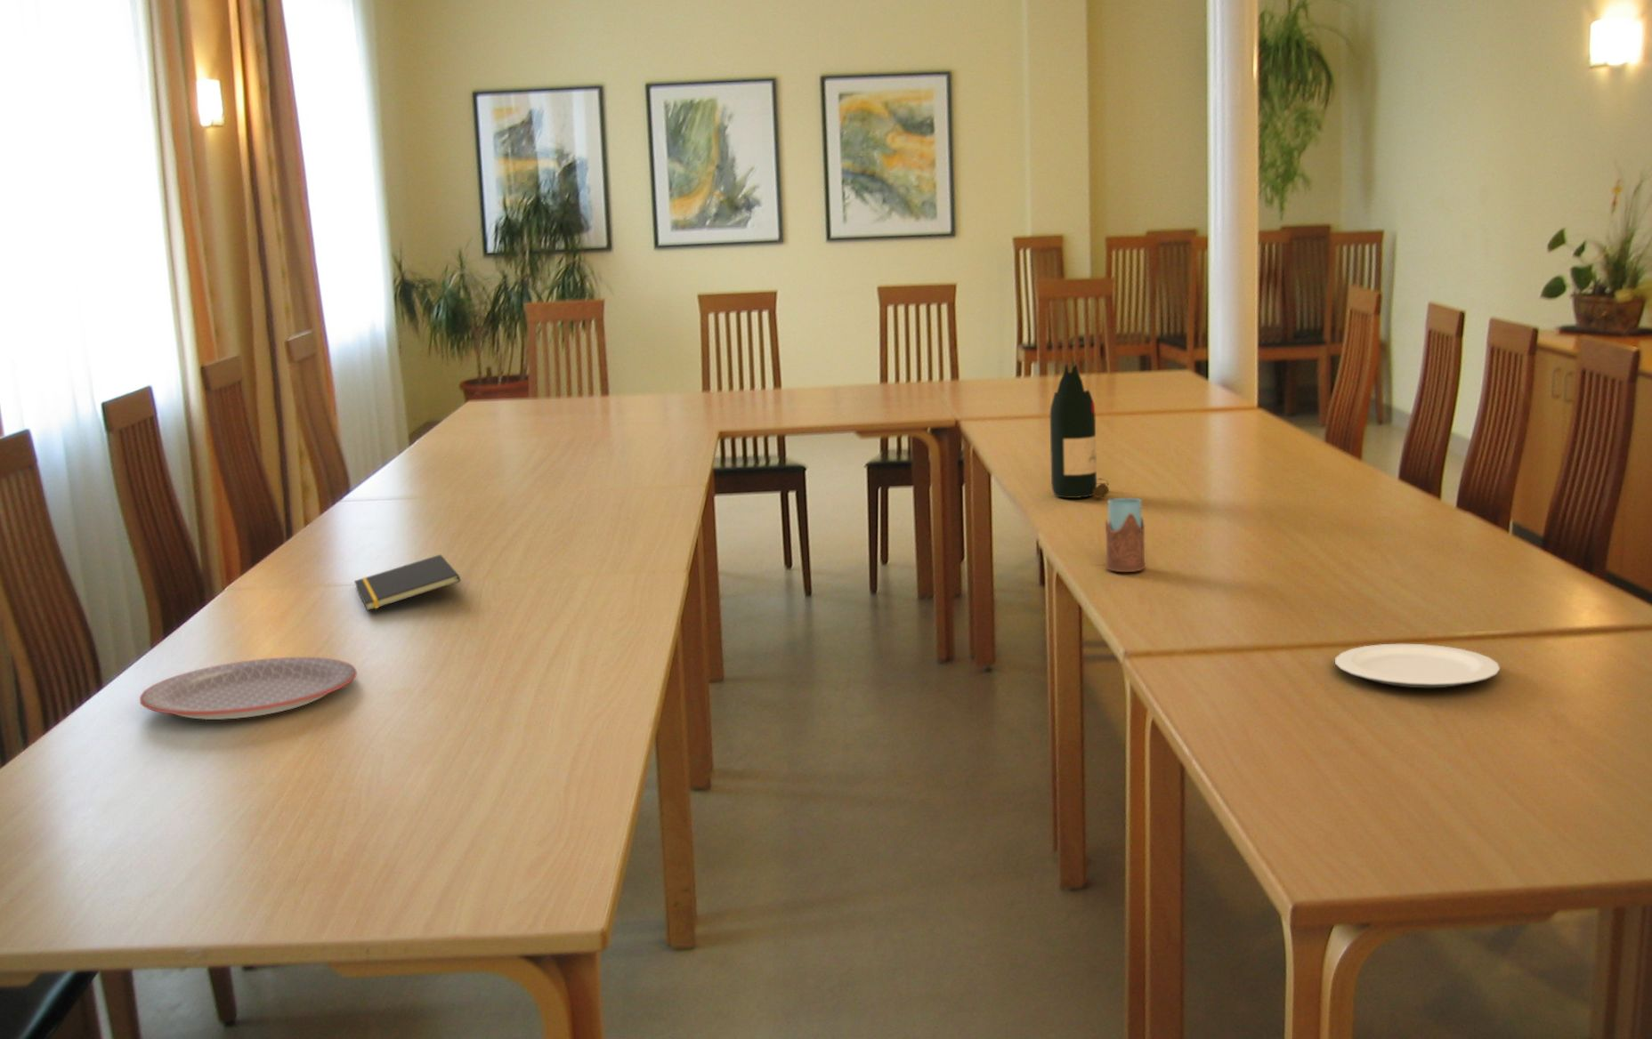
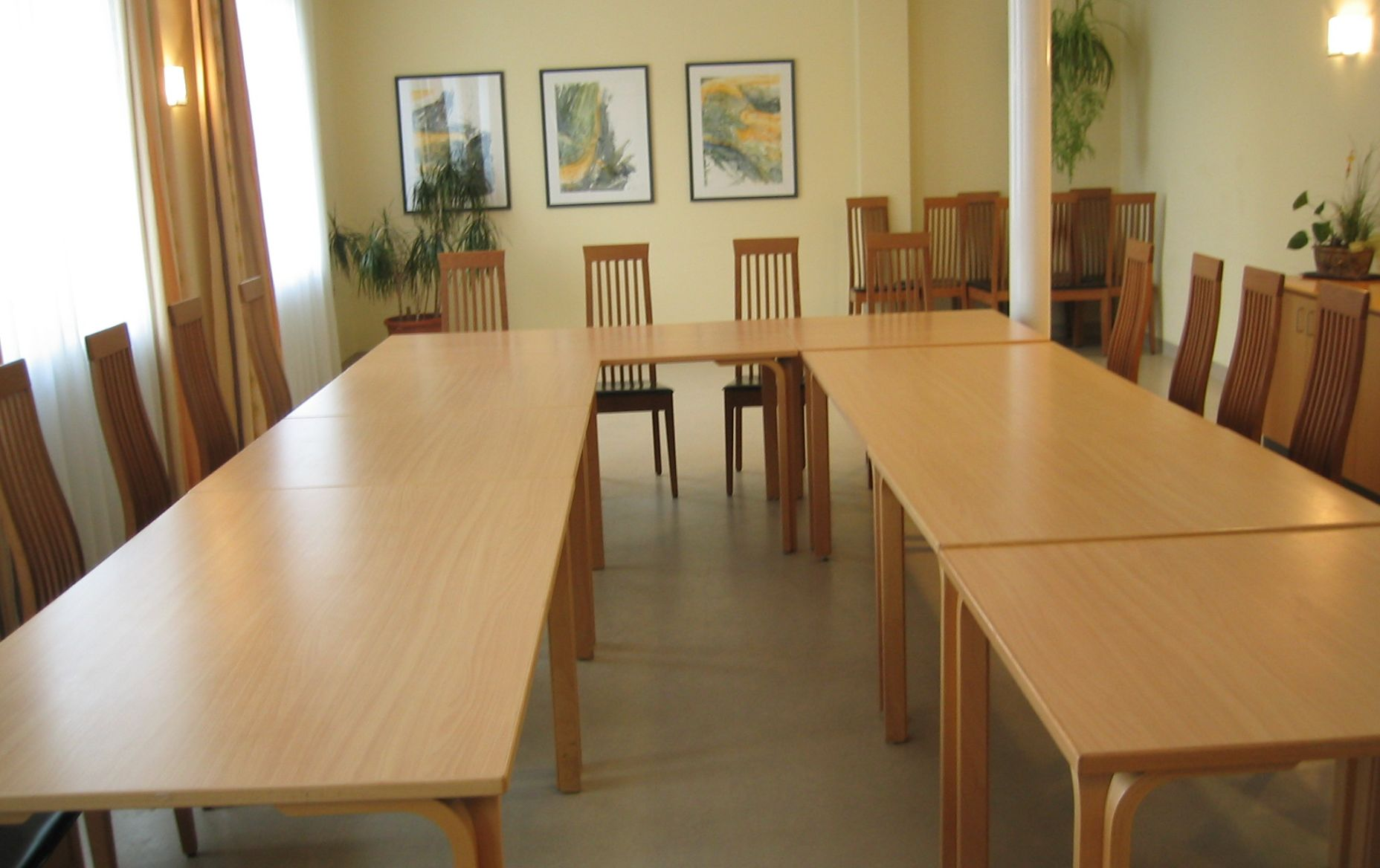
- plate (251, 691)
- bottle (1081, 429)
- plate (1415, 667)
- drinking glass (1122, 533)
- notepad (406, 581)
